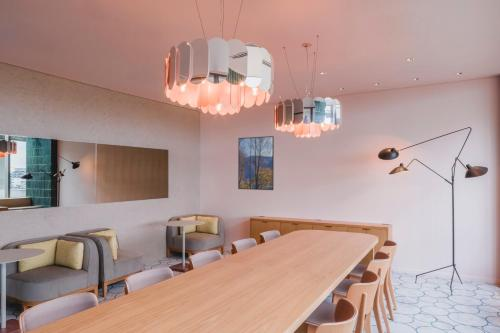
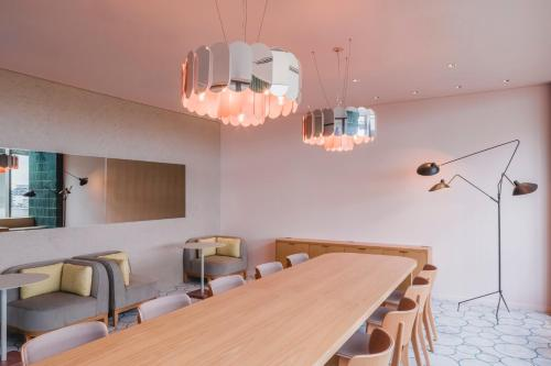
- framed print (255, 163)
